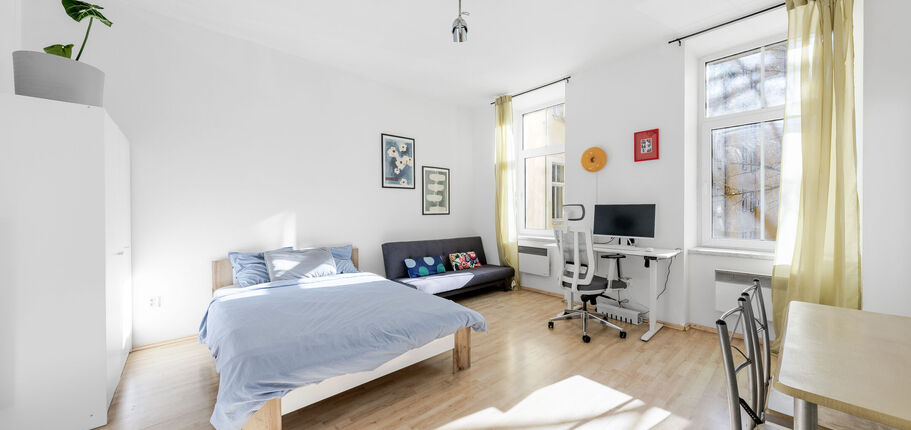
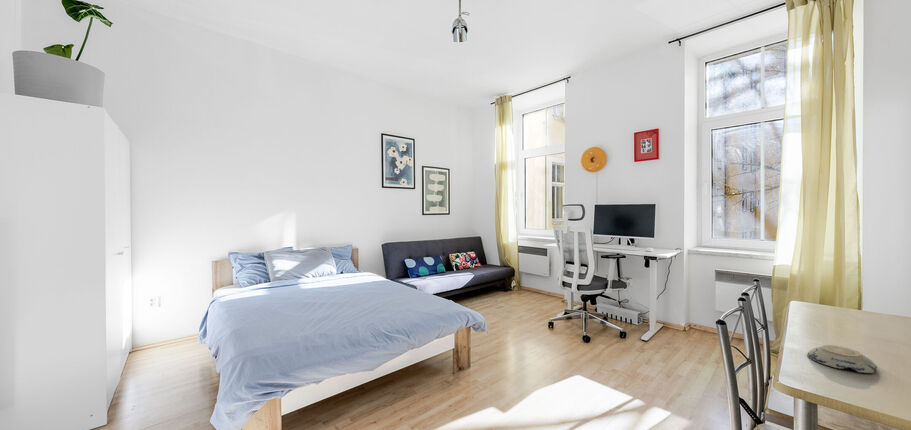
+ decorative bowl (841, 356)
